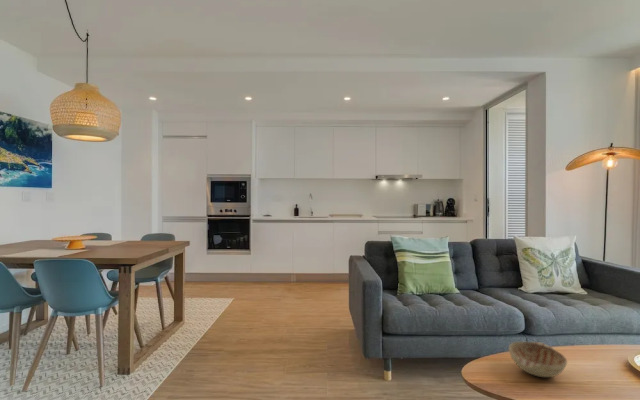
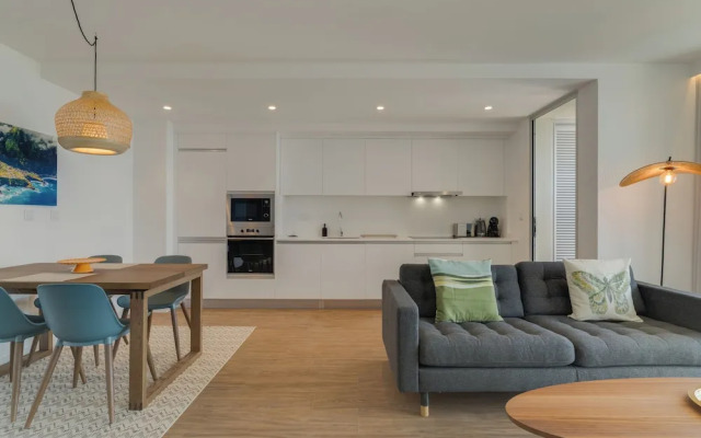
- decorative bowl (536, 361)
